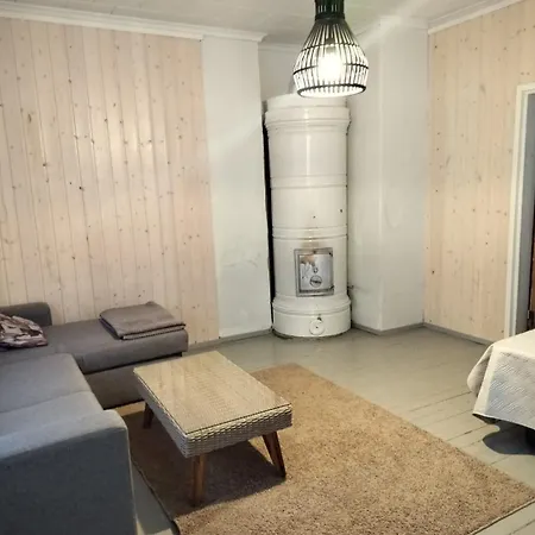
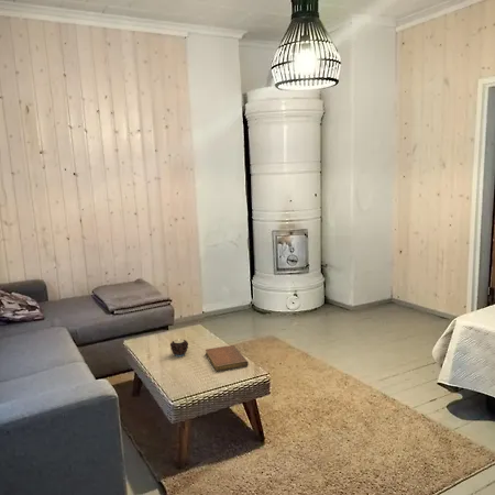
+ notebook (226, 356)
+ candle (179, 345)
